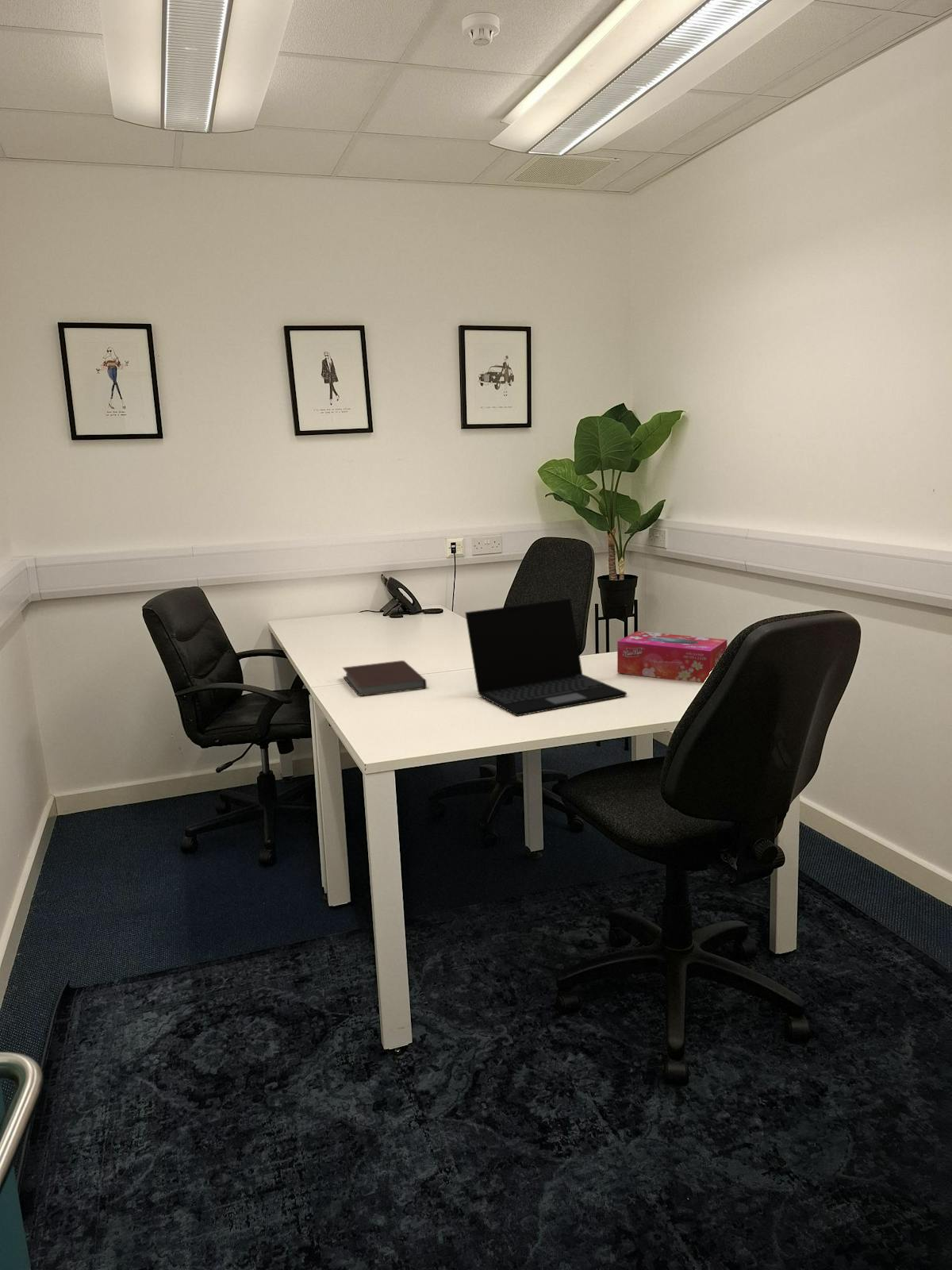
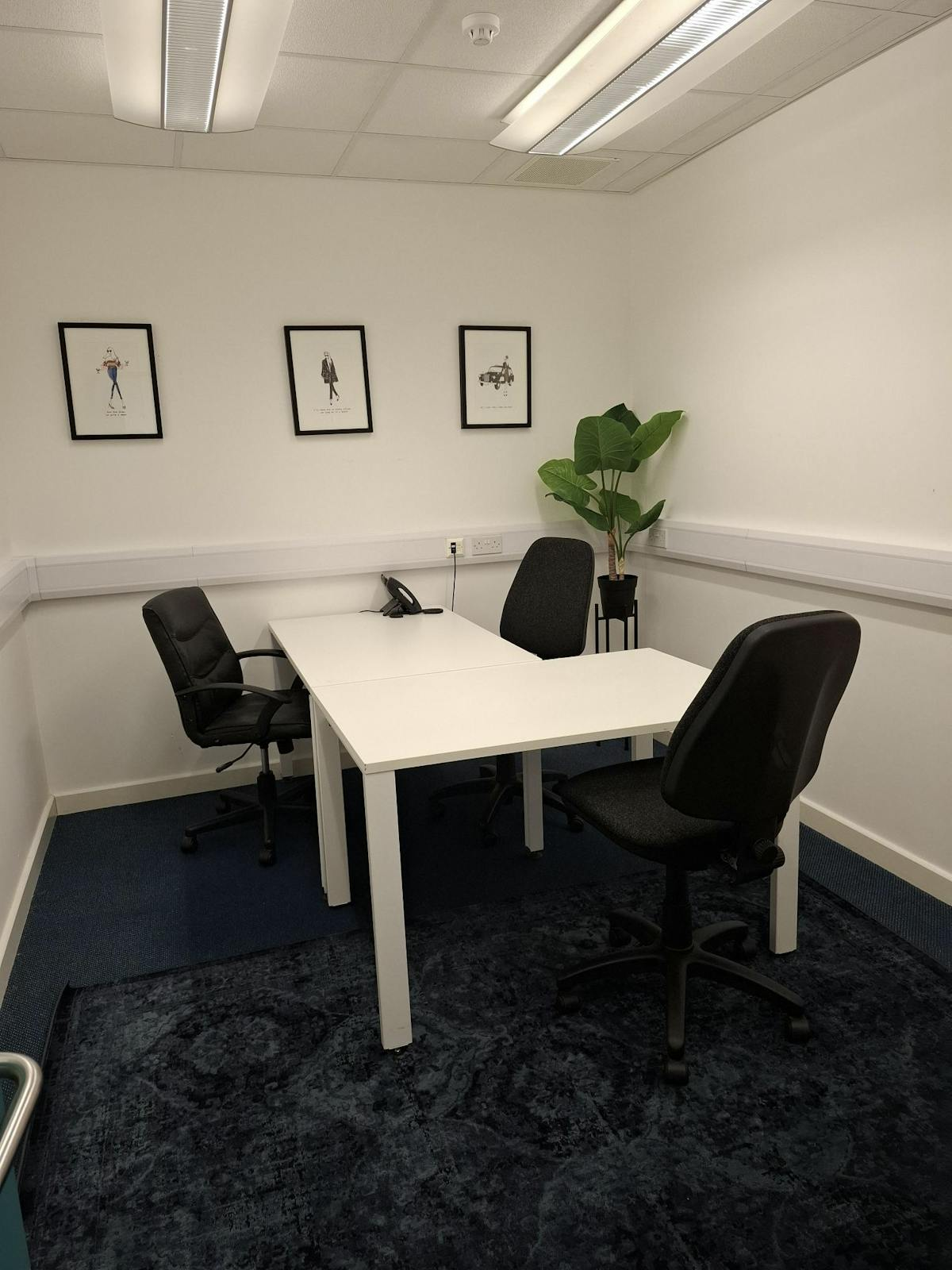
- tissue box (671, 656)
- laptop (544, 653)
- notebook (383, 677)
